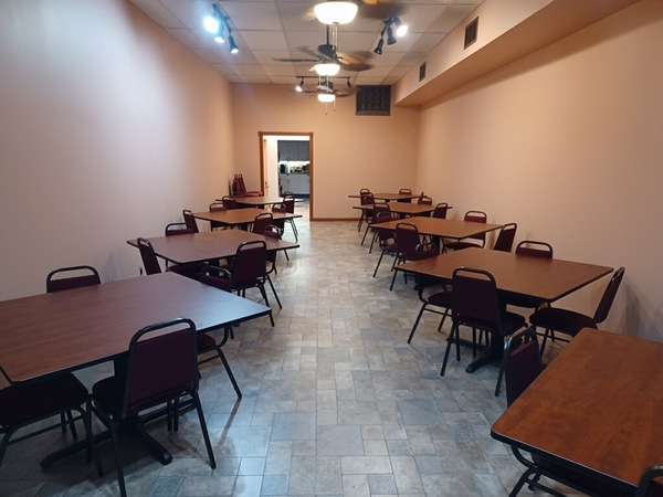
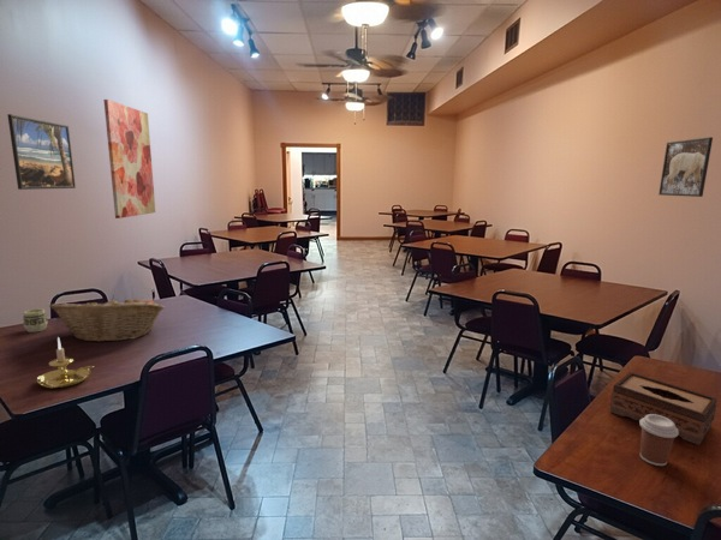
+ coffee cup (656, 439)
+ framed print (44, 155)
+ cup (35, 320)
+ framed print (684, 168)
+ candle holder (65, 359)
+ tissue box (661, 404)
+ fruit basket (109, 313)
+ wall art (132, 162)
